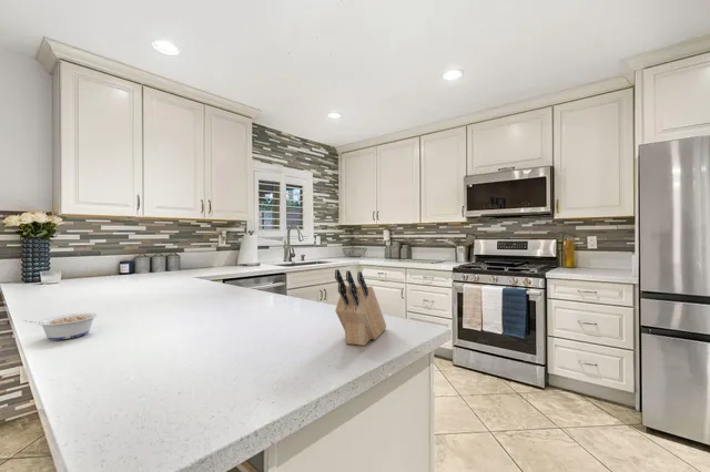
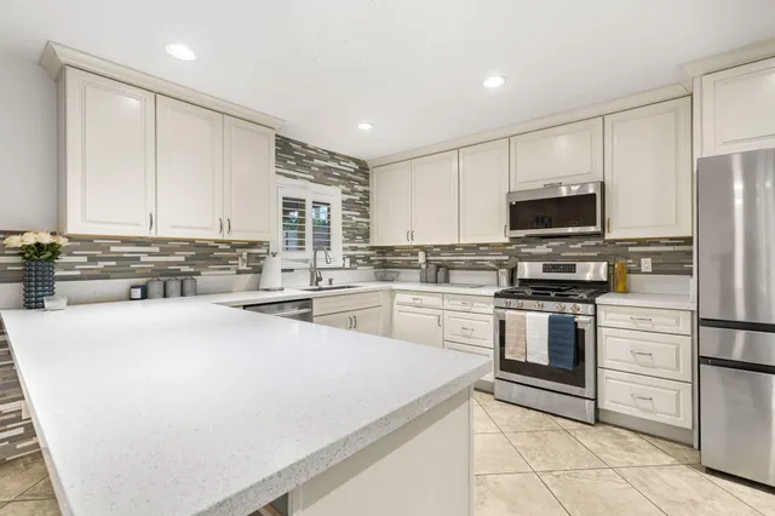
- legume (67, 325)
- knife block (361, 302)
